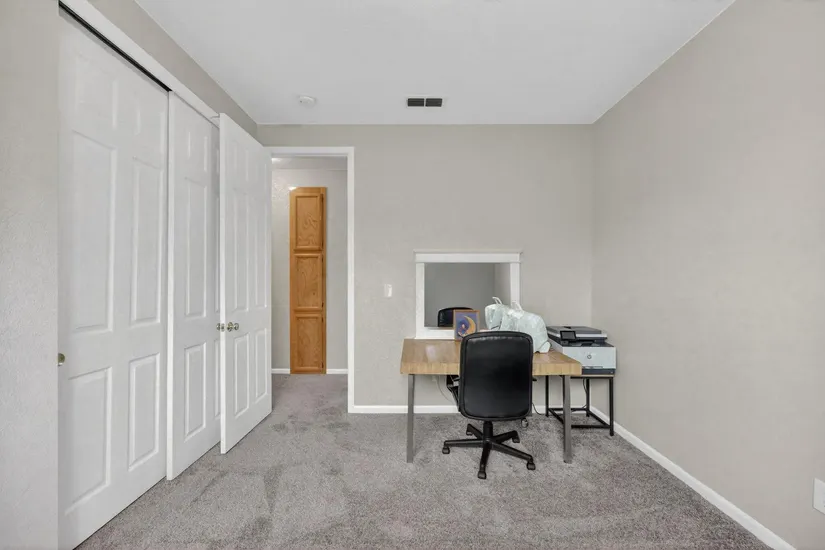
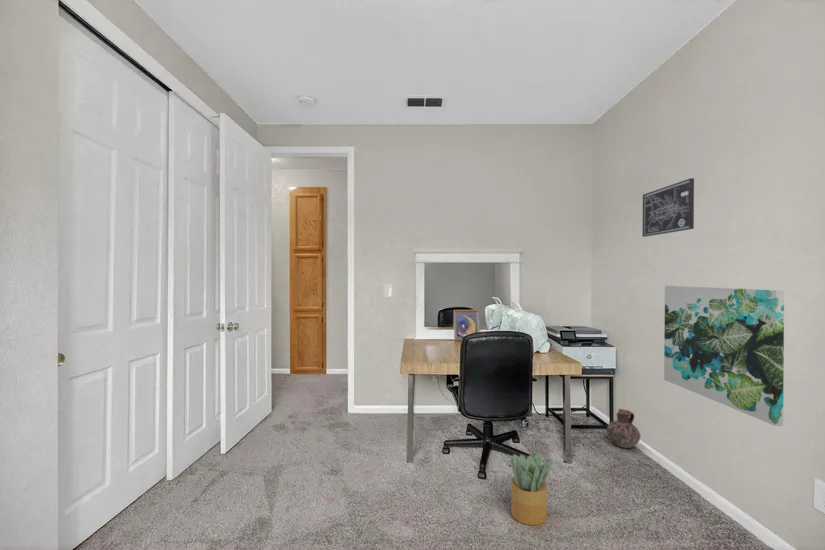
+ potted plant (531, 486)
+ ceramic jug (623, 428)
+ wall art (665, 210)
+ wall art (713, 343)
